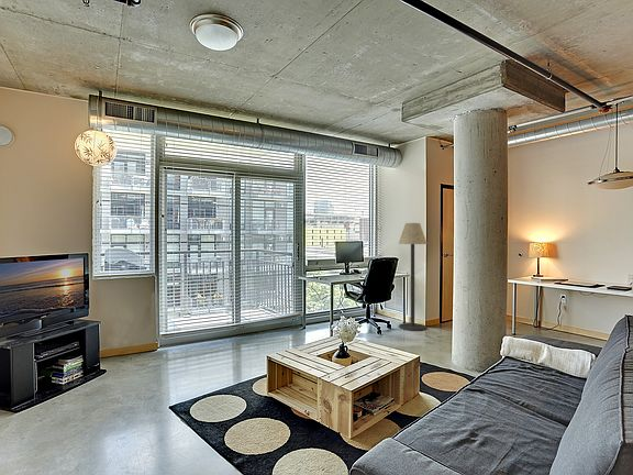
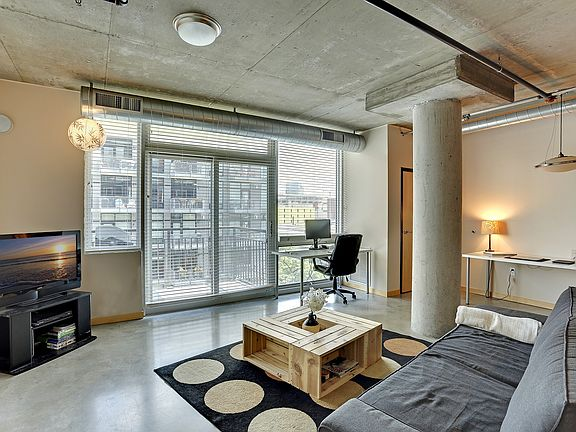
- floor lamp (412, 275)
